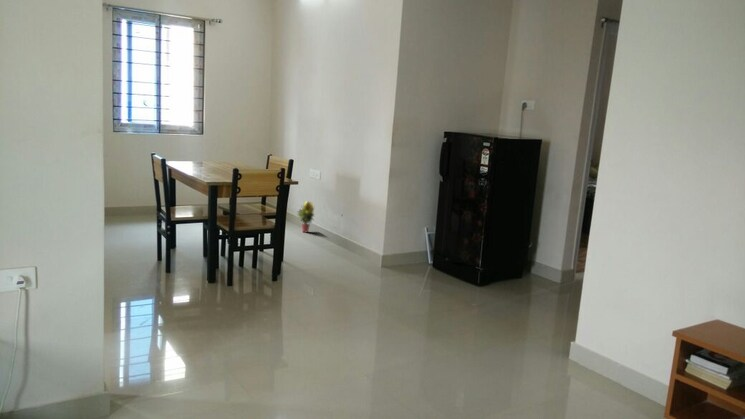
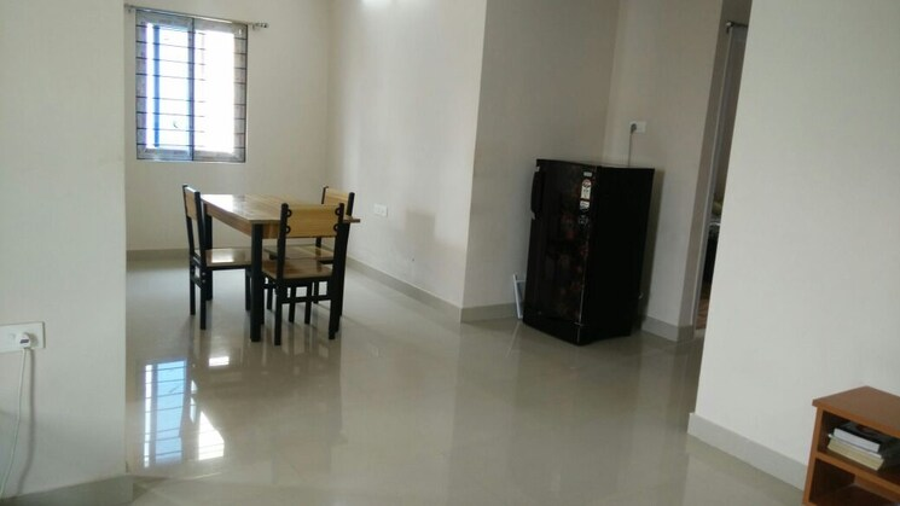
- potted plant (306, 216)
